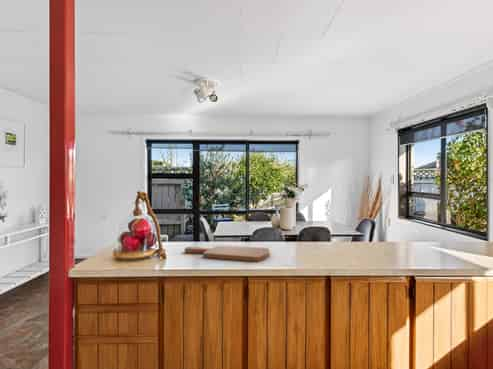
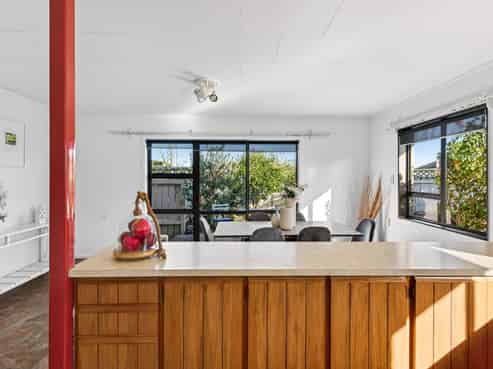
- cutting board (232, 252)
